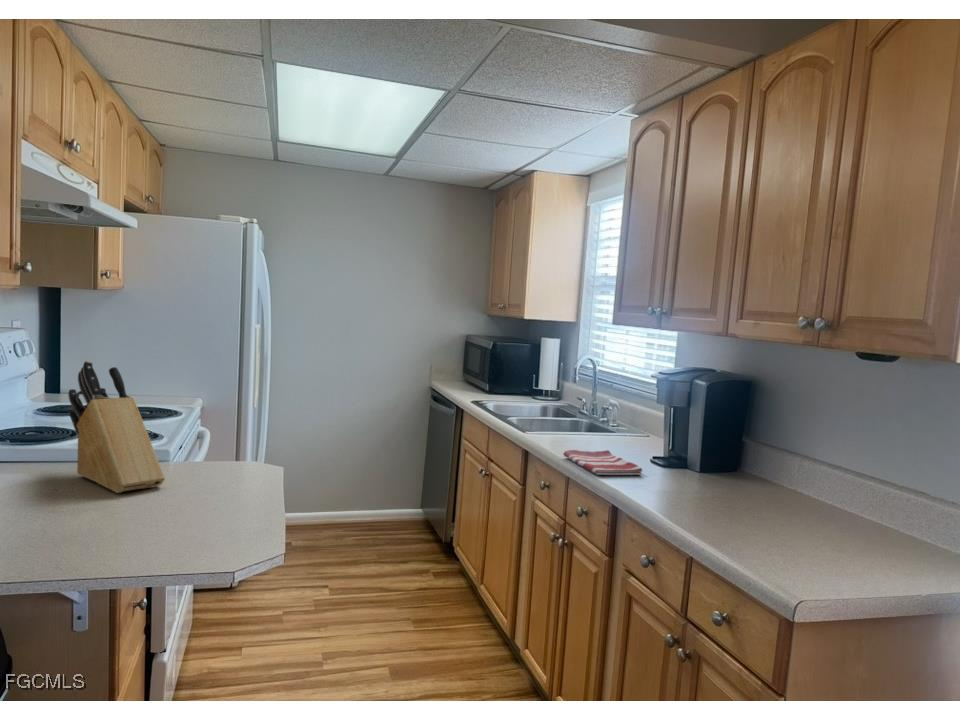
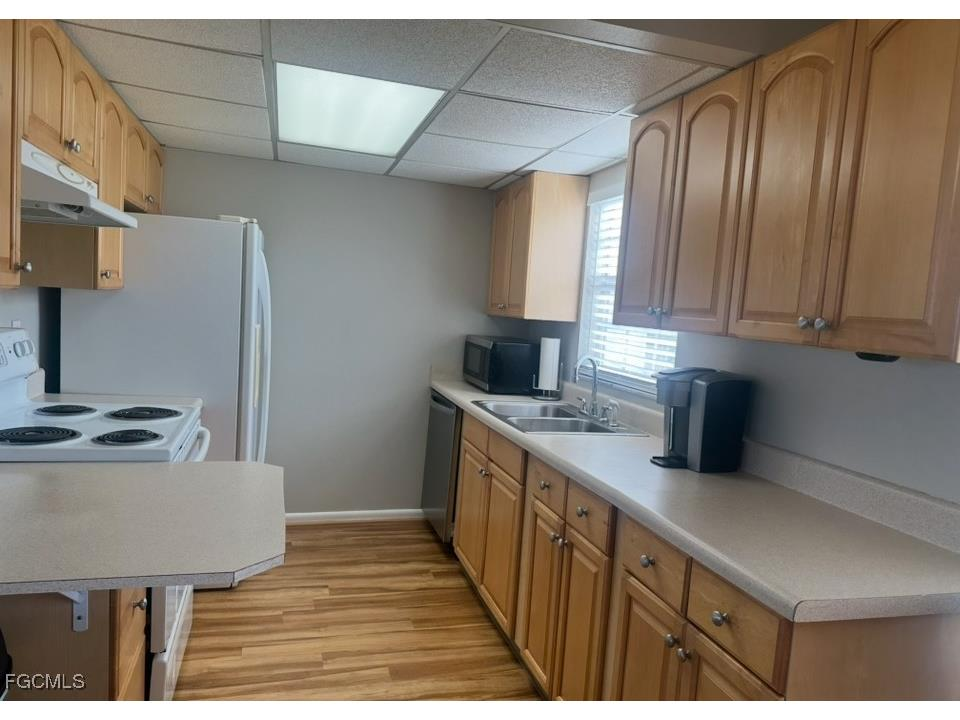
- knife block (113, 422)
- dish towel (601, 461)
